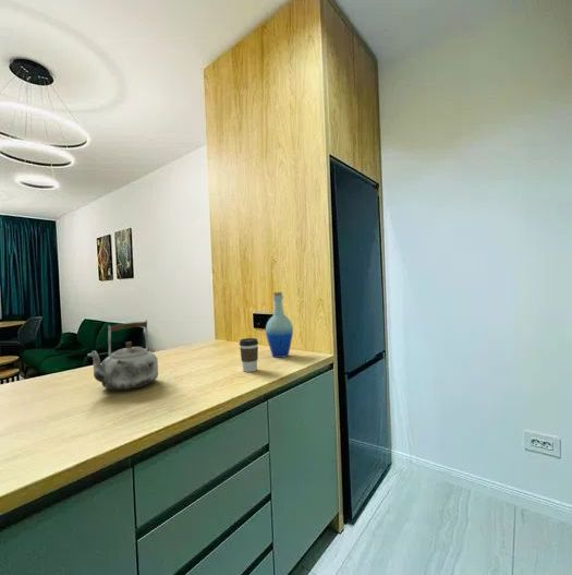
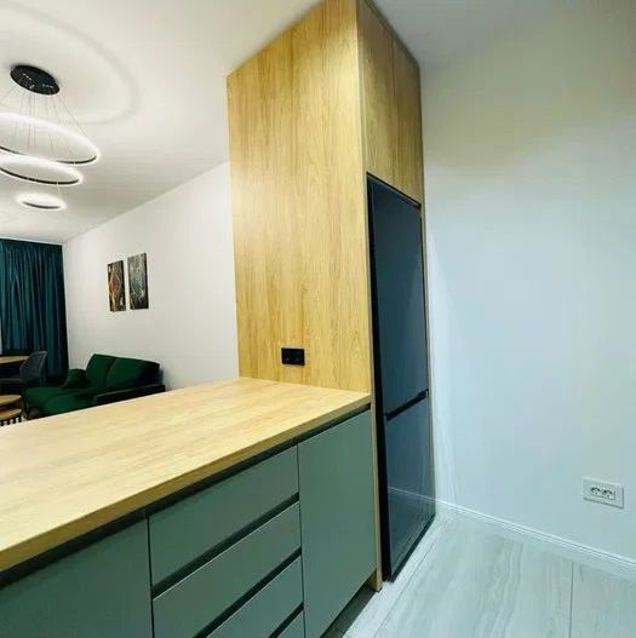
- coffee cup (248, 355)
- kettle (122, 355)
- bottle (279, 323)
